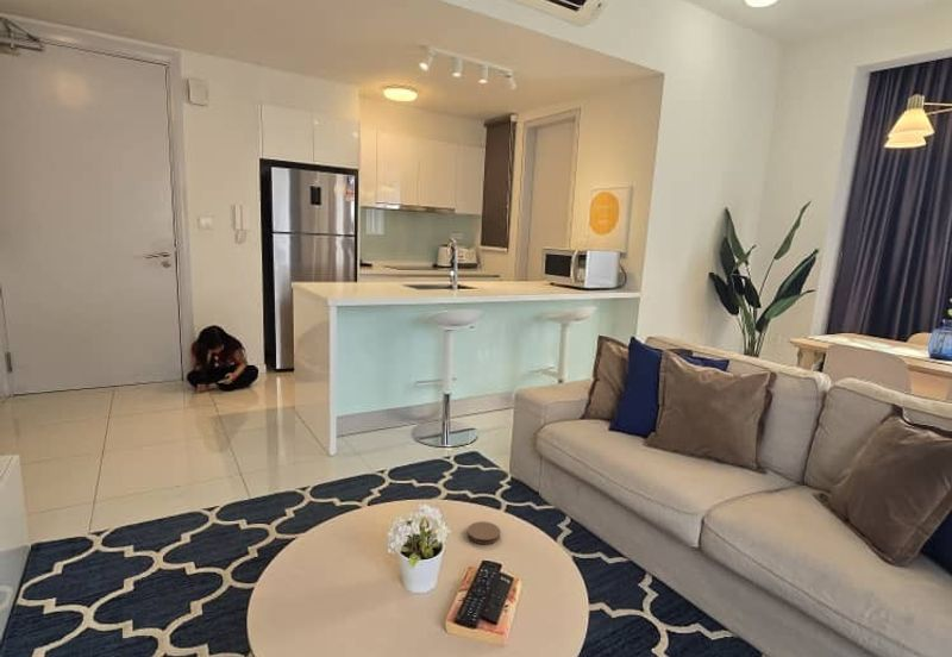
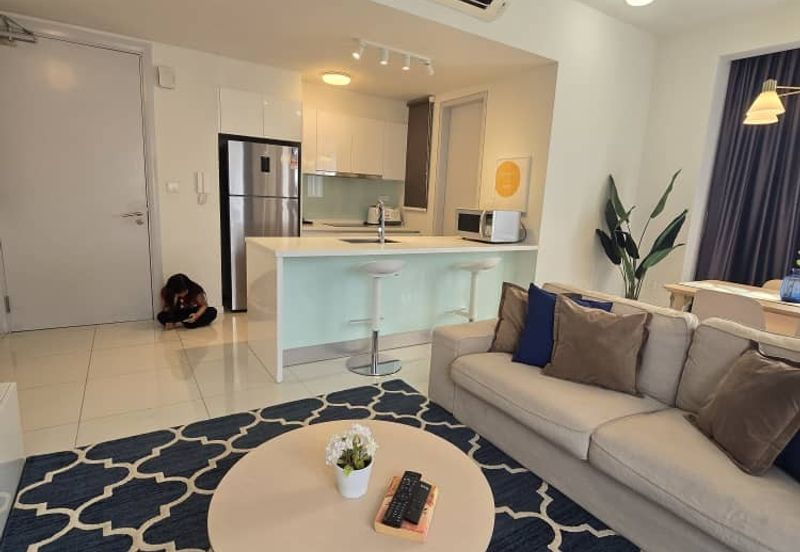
- coaster (483, 532)
